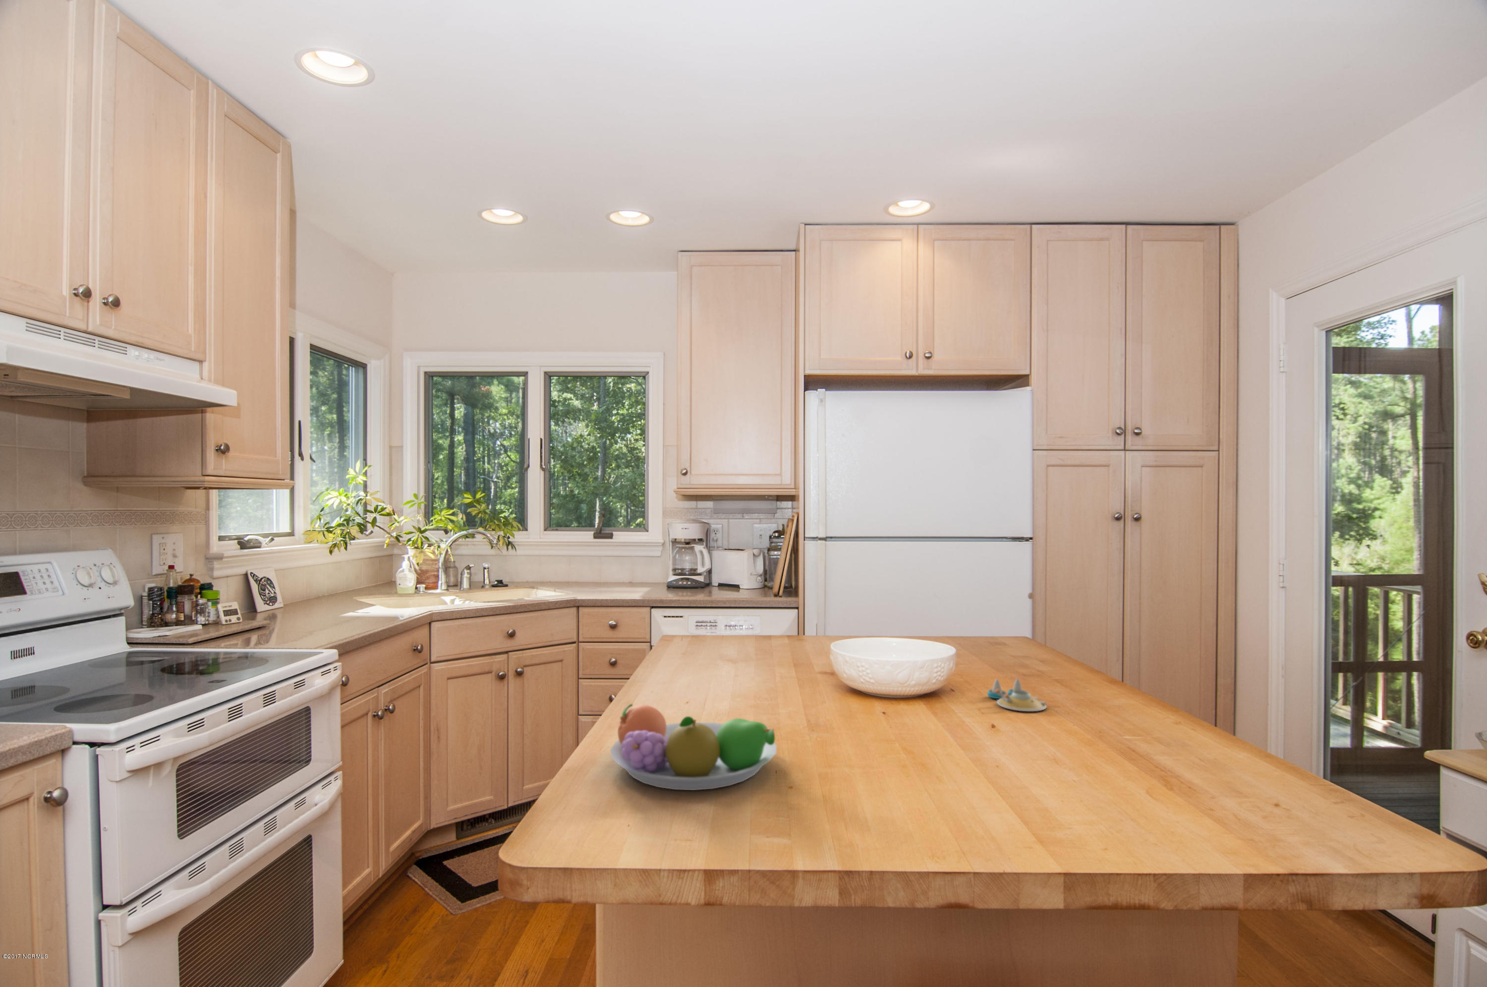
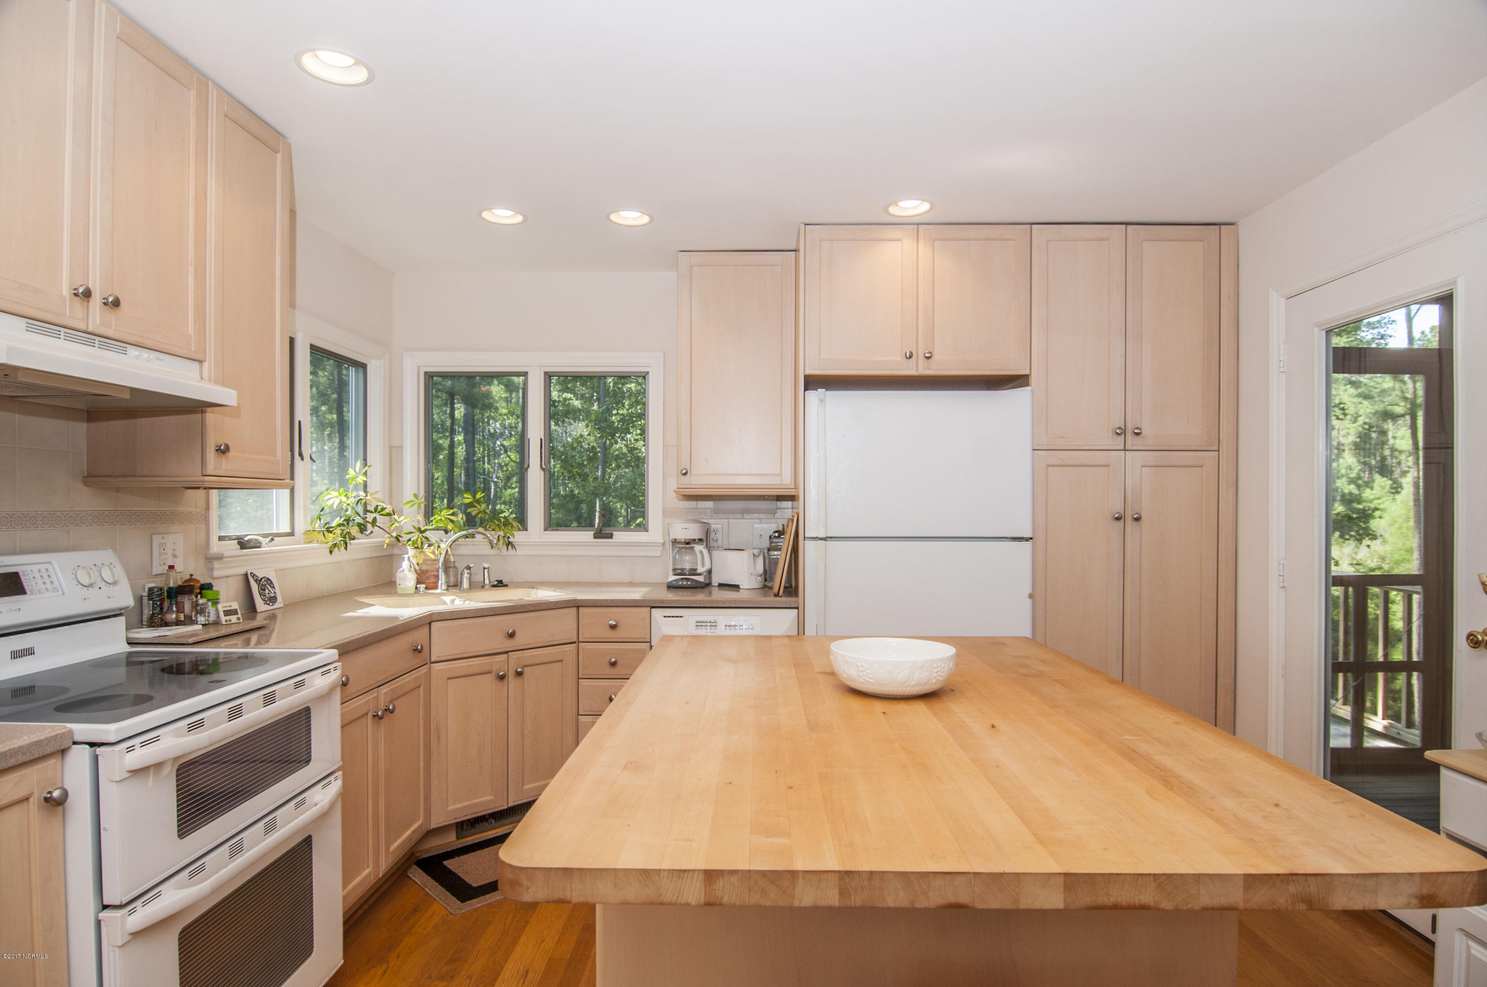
- salt and pepper shaker set (1016, 693)
- fruit bowl (697, 733)
